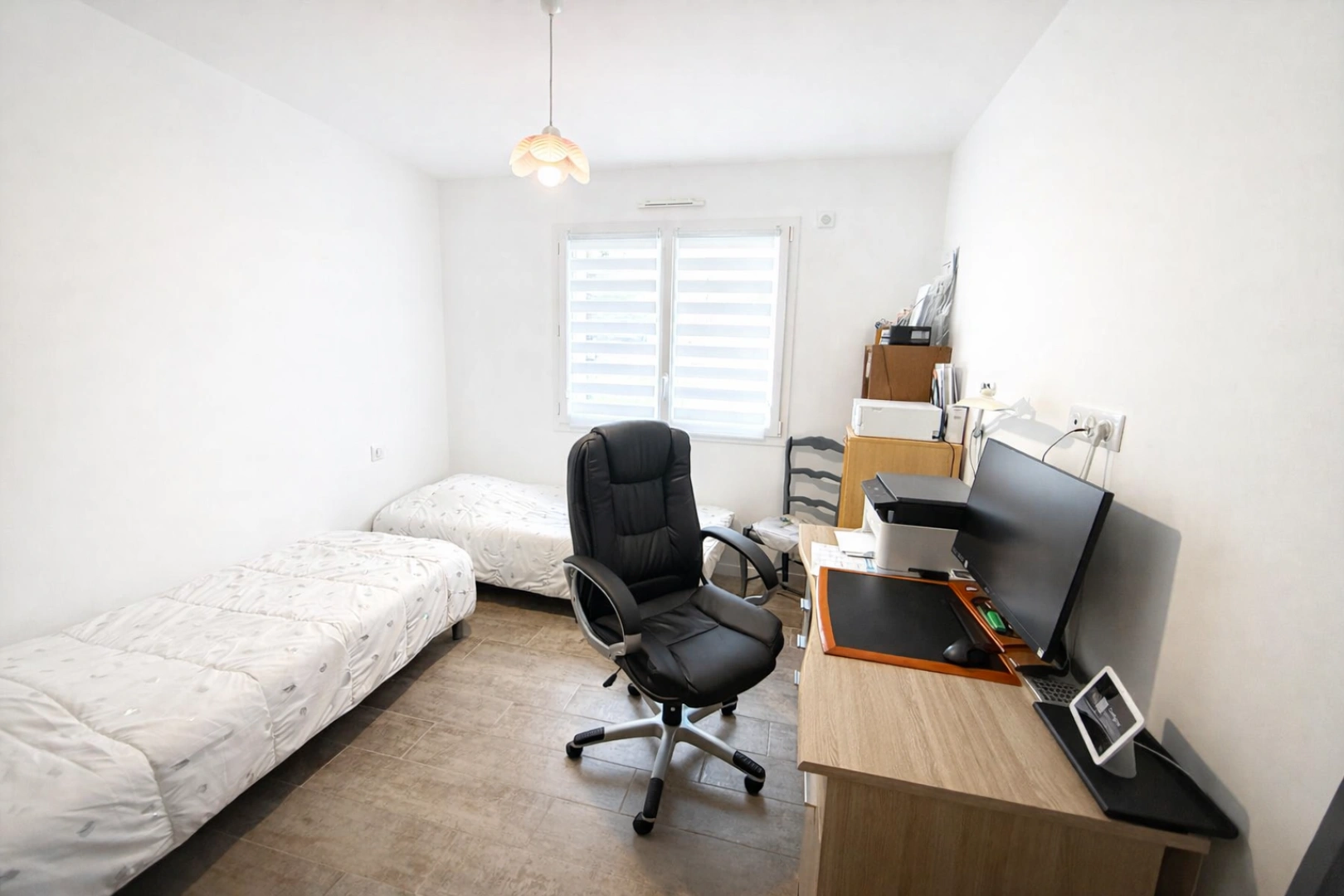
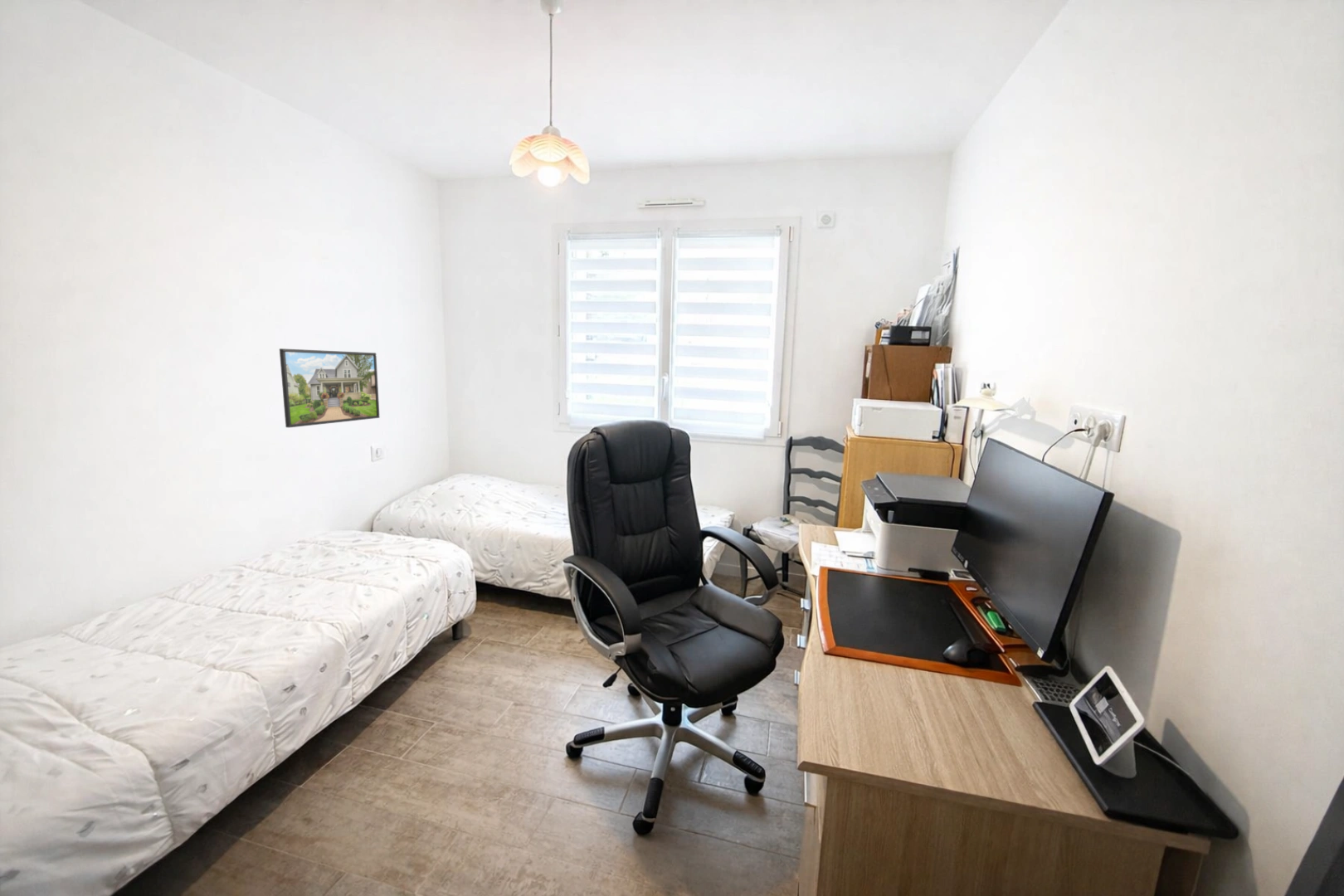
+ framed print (334, 387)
